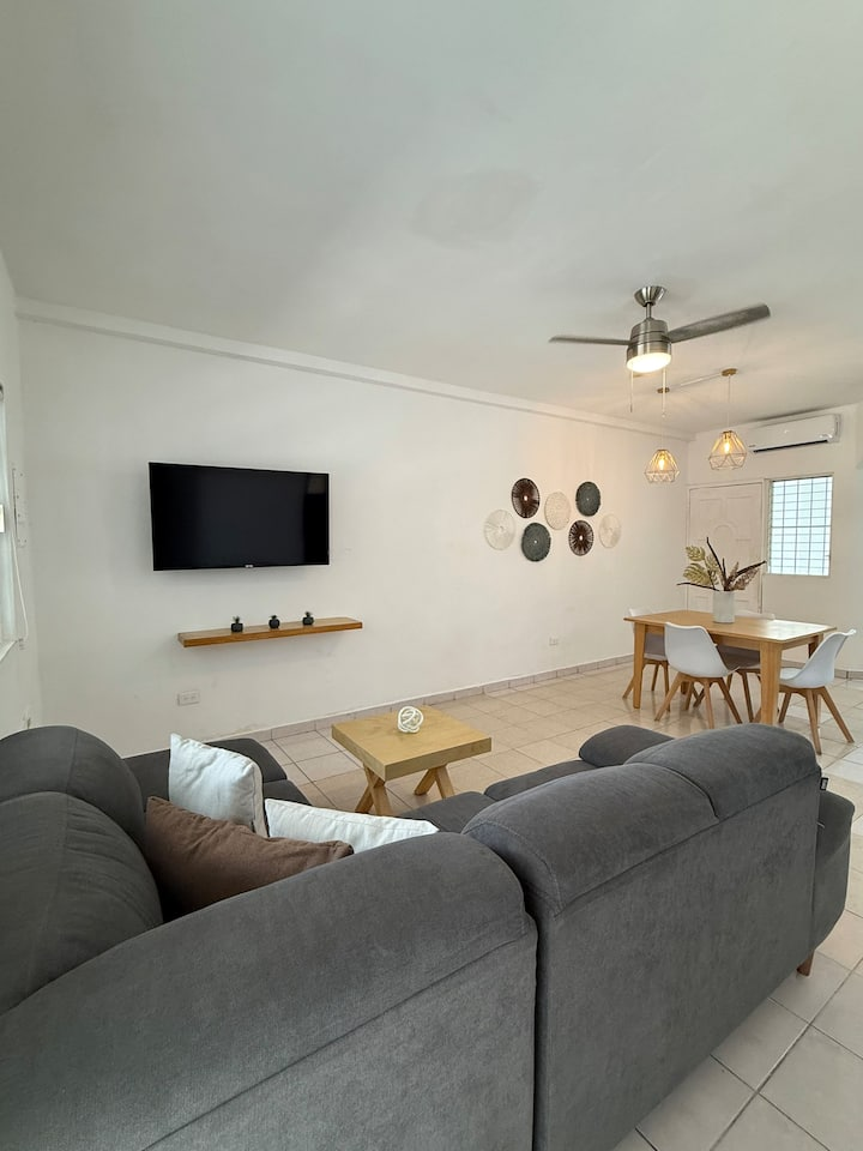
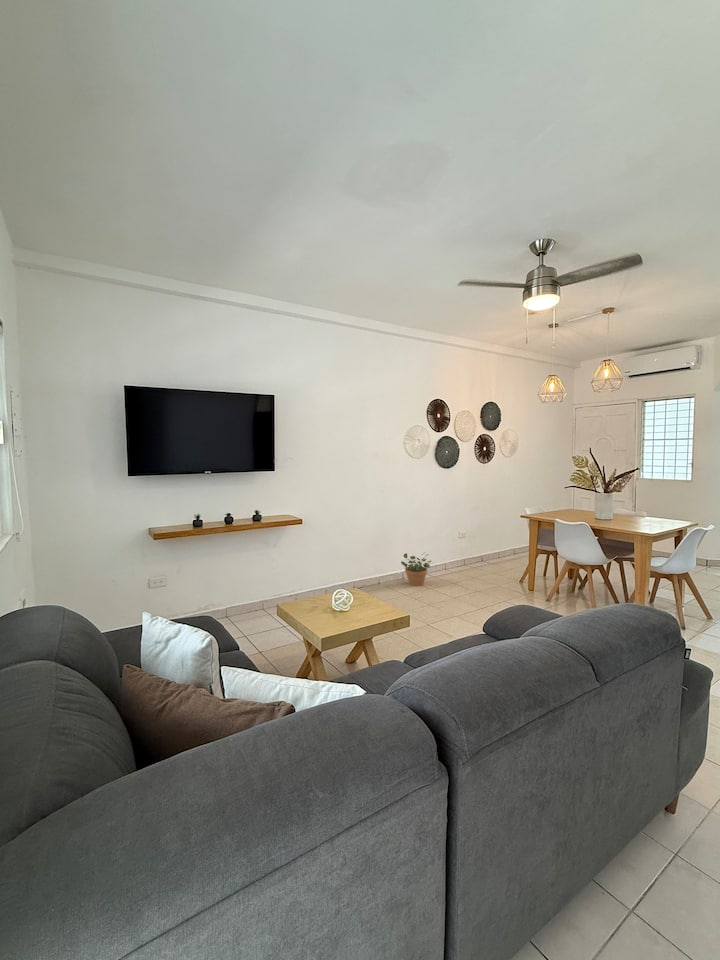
+ potted plant (417, 568)
